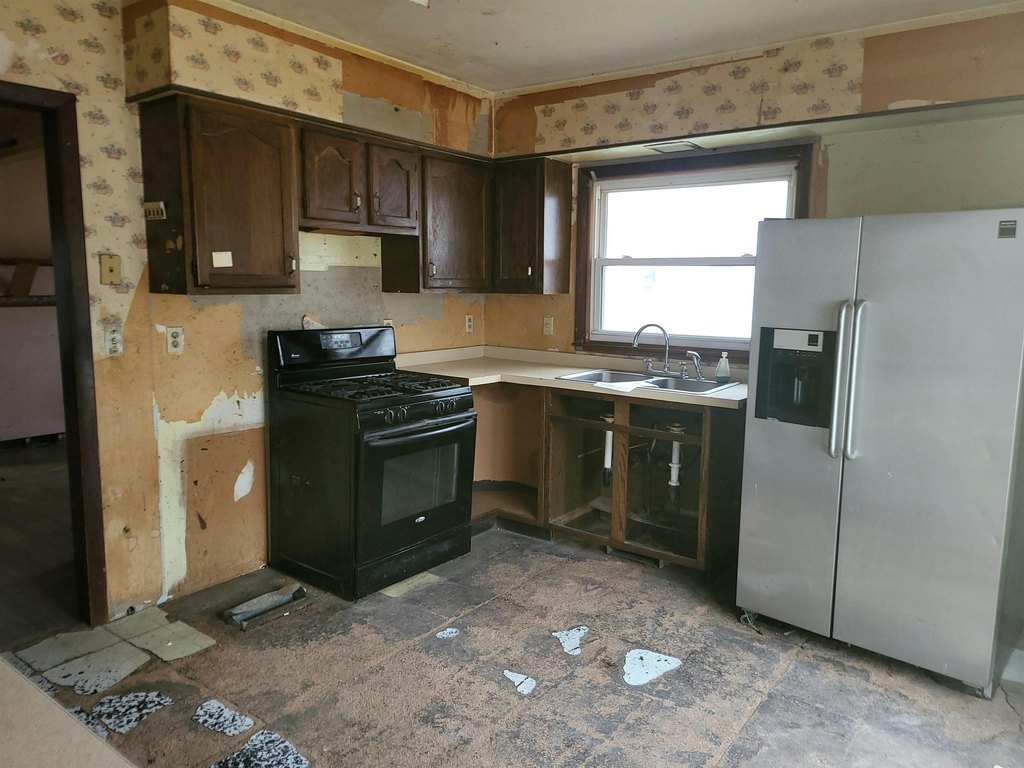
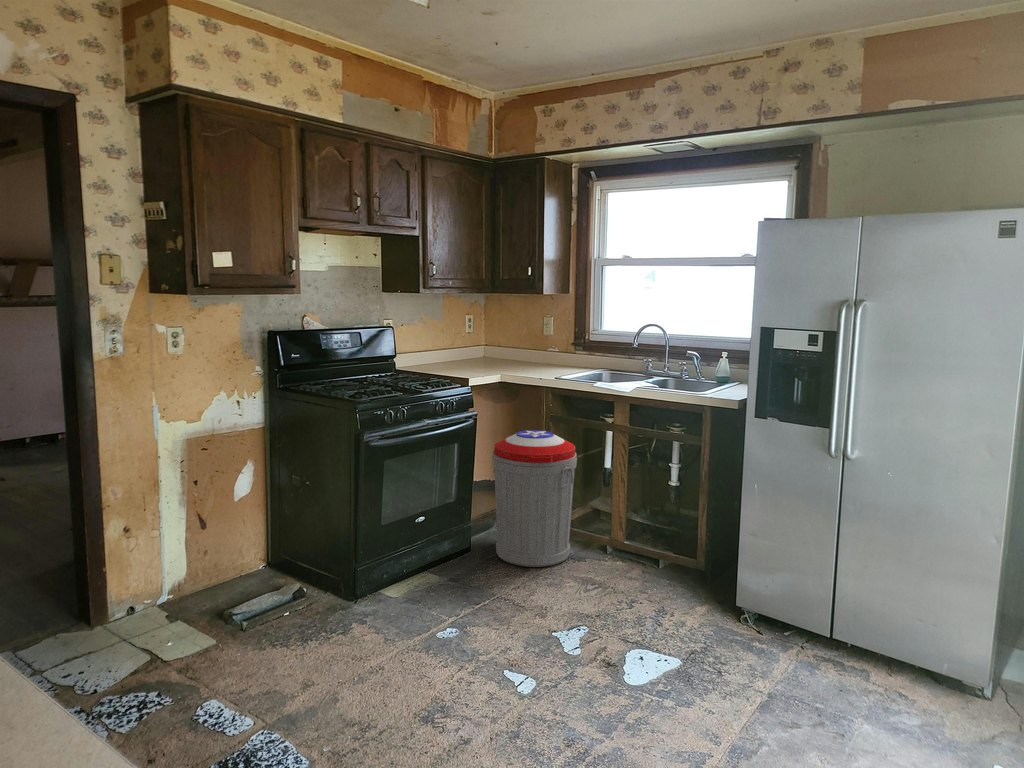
+ trash can (533, 493)
